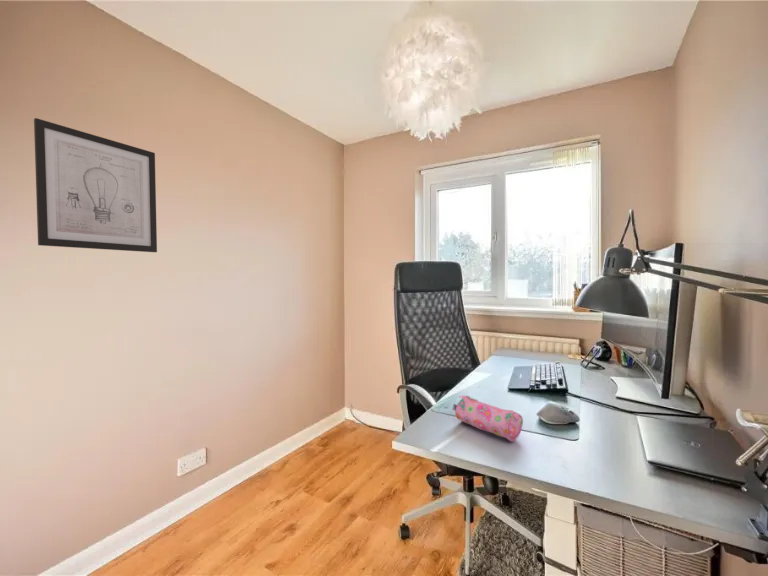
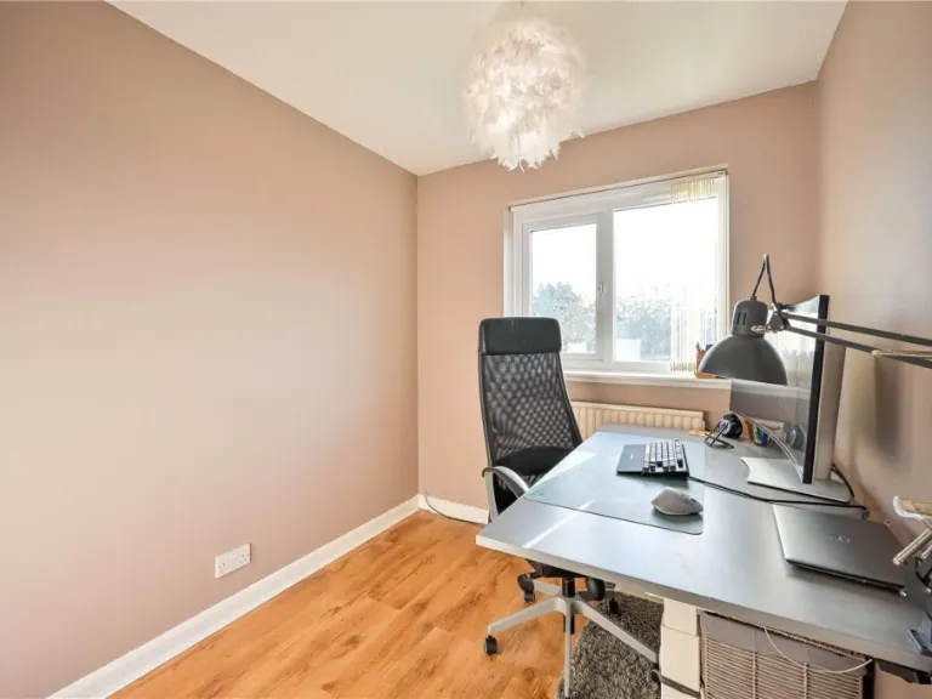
- pencil case (486, 416)
- wall art (103, 193)
